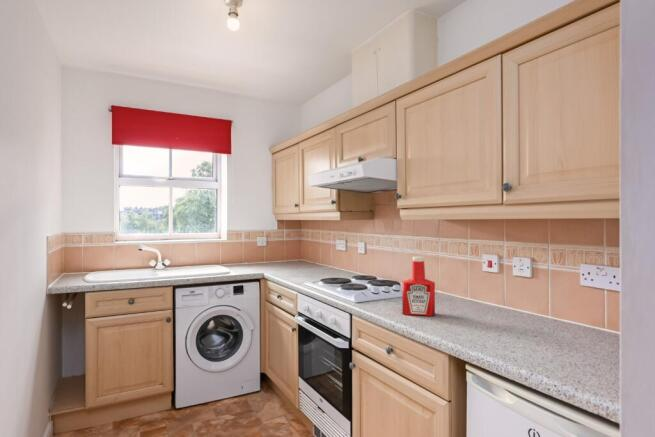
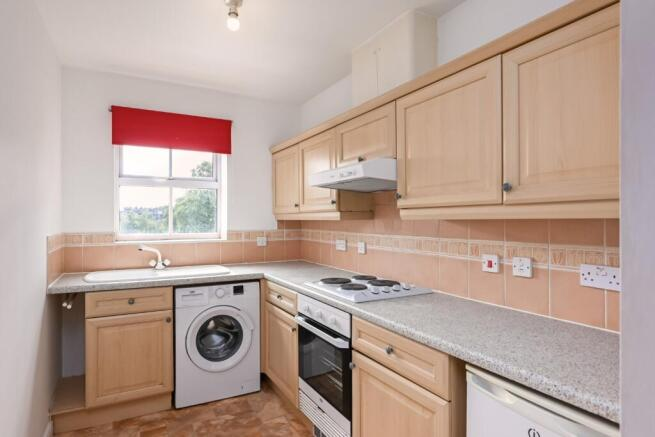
- soap bottle (418, 285)
